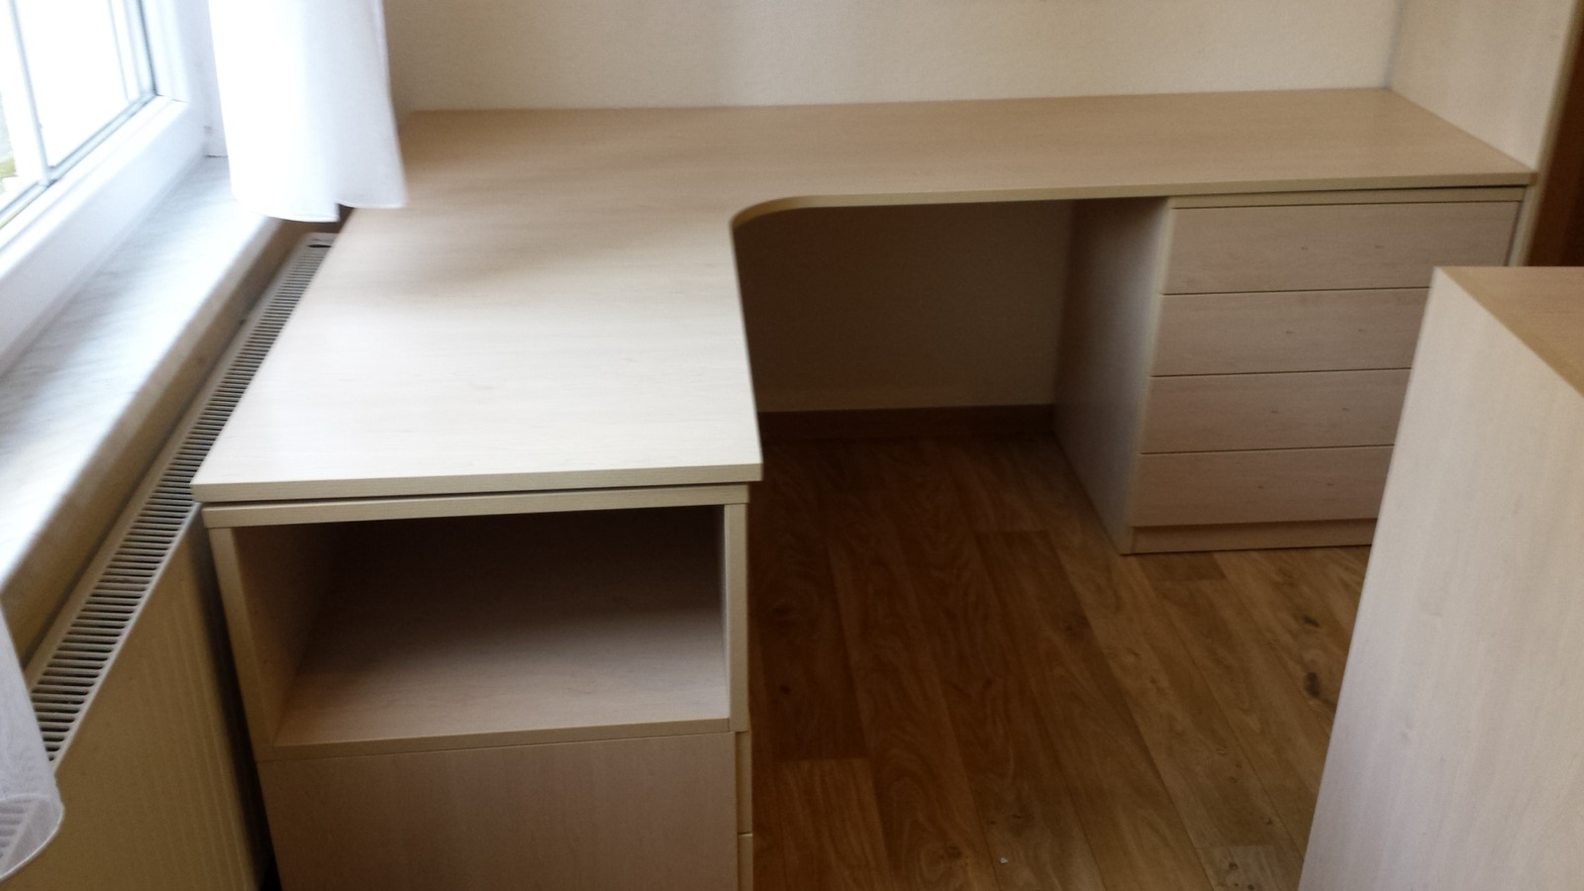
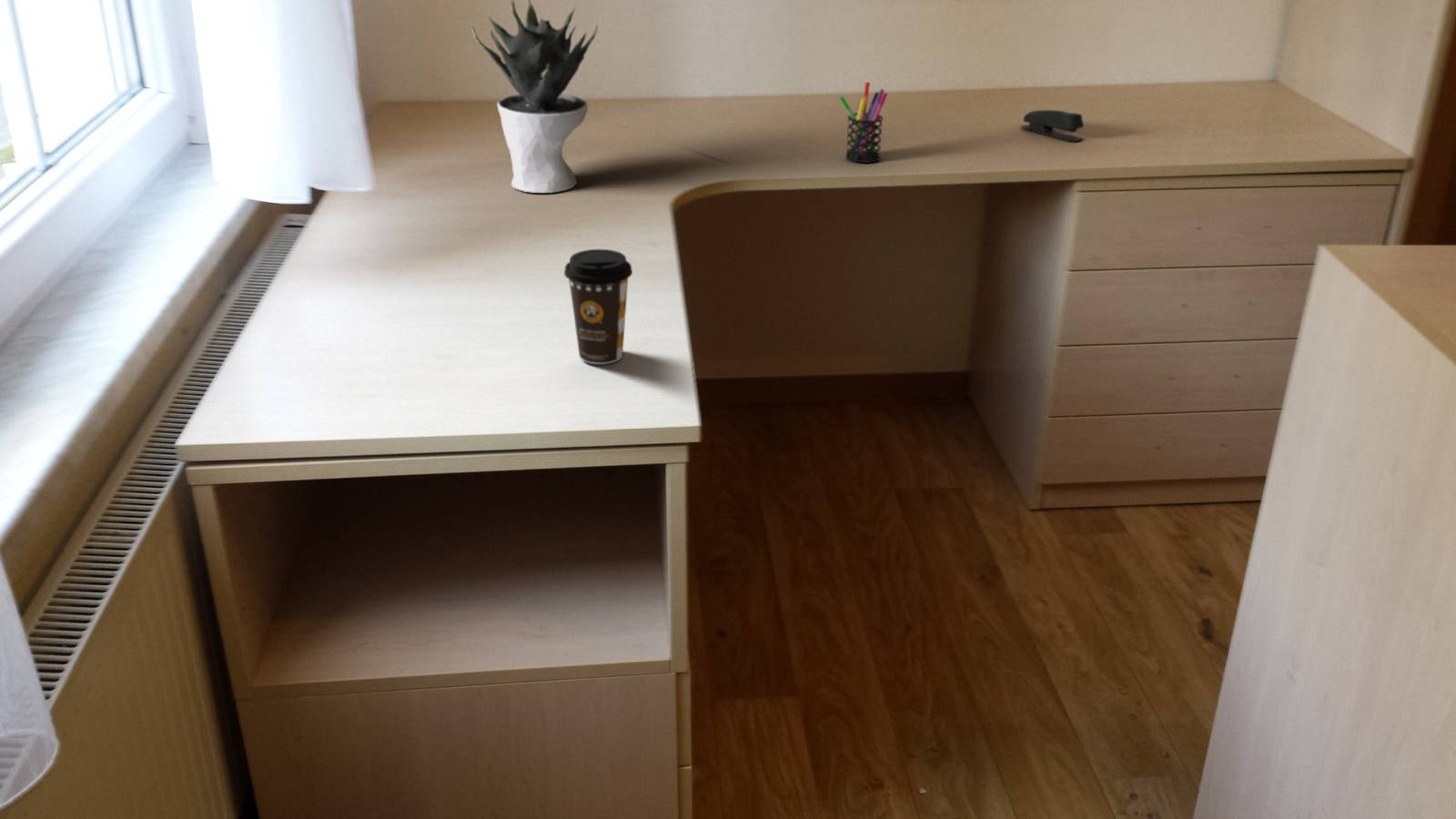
+ pen holder (861, 121)
+ potted plant (540, 90)
+ stapler (1052, 121)
+ coffee cup (599, 308)
